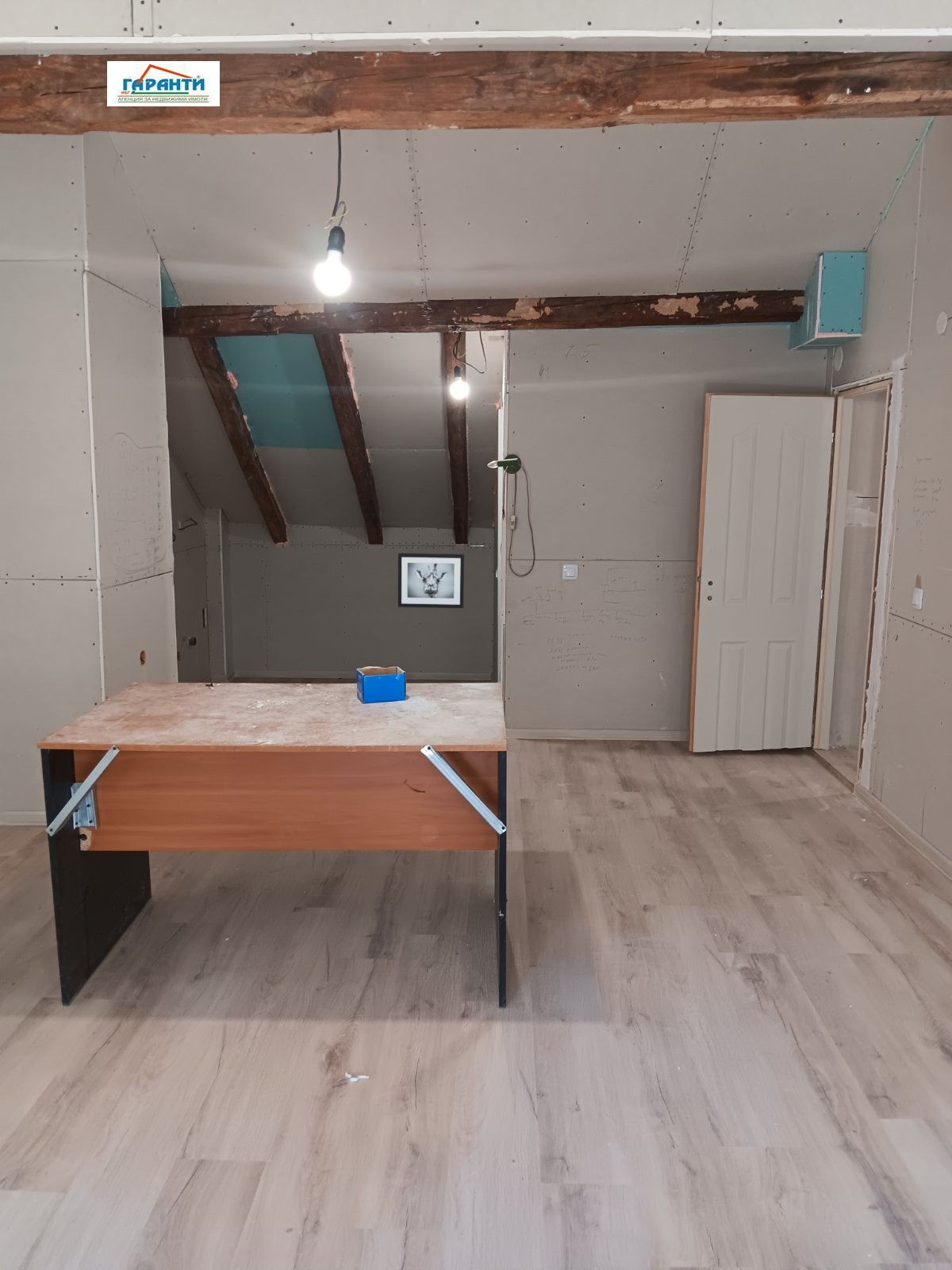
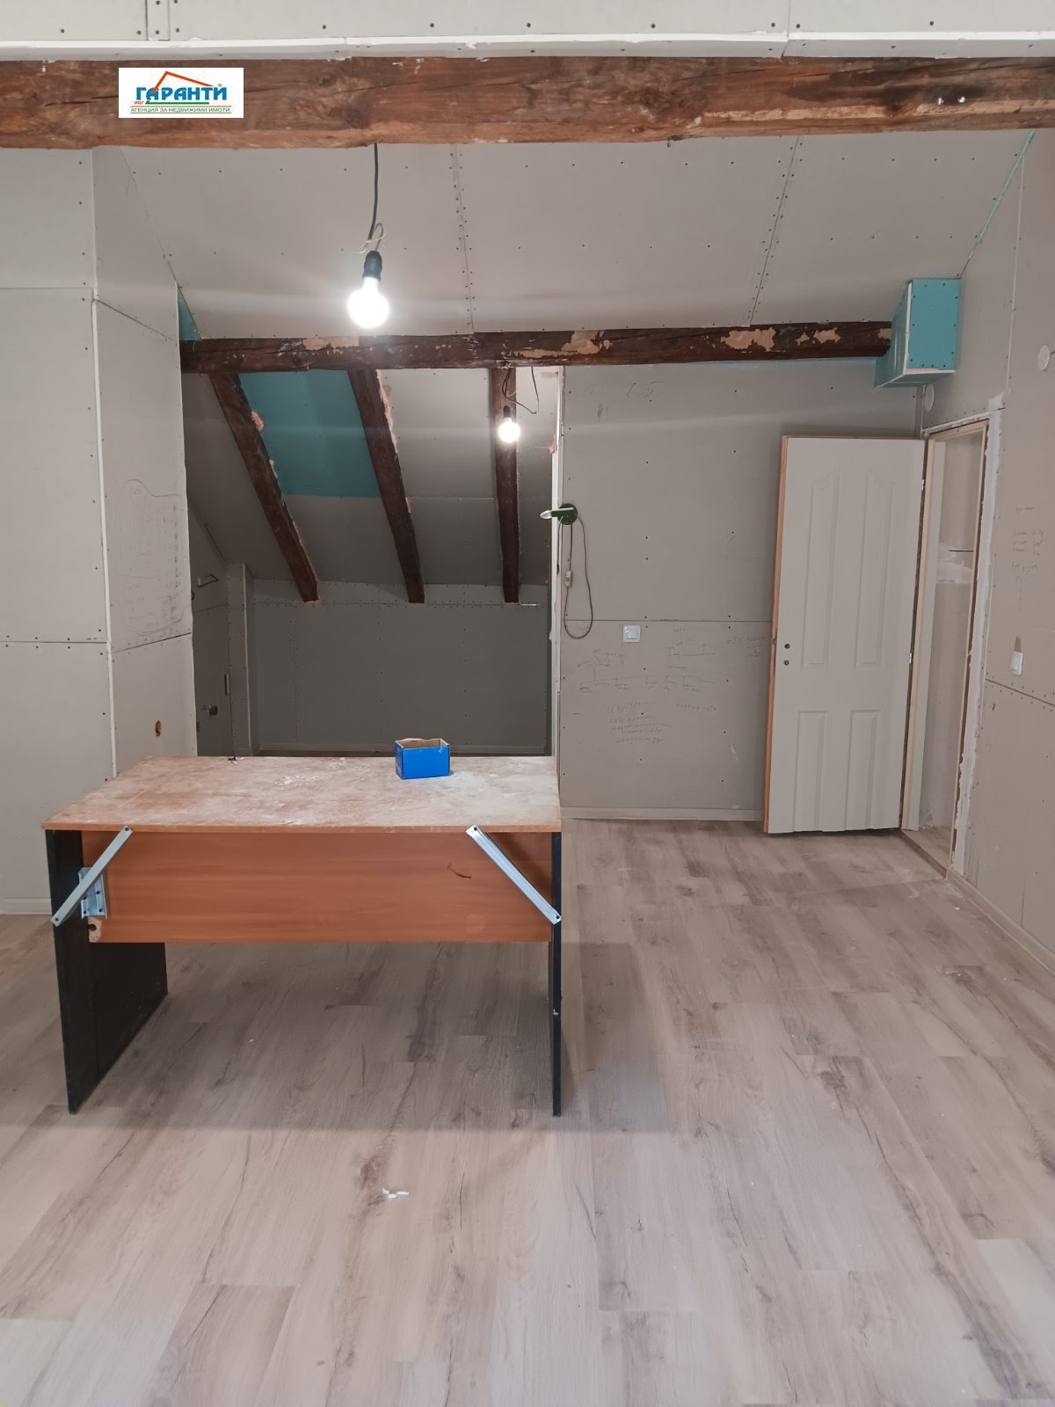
- wall art (431, 580)
